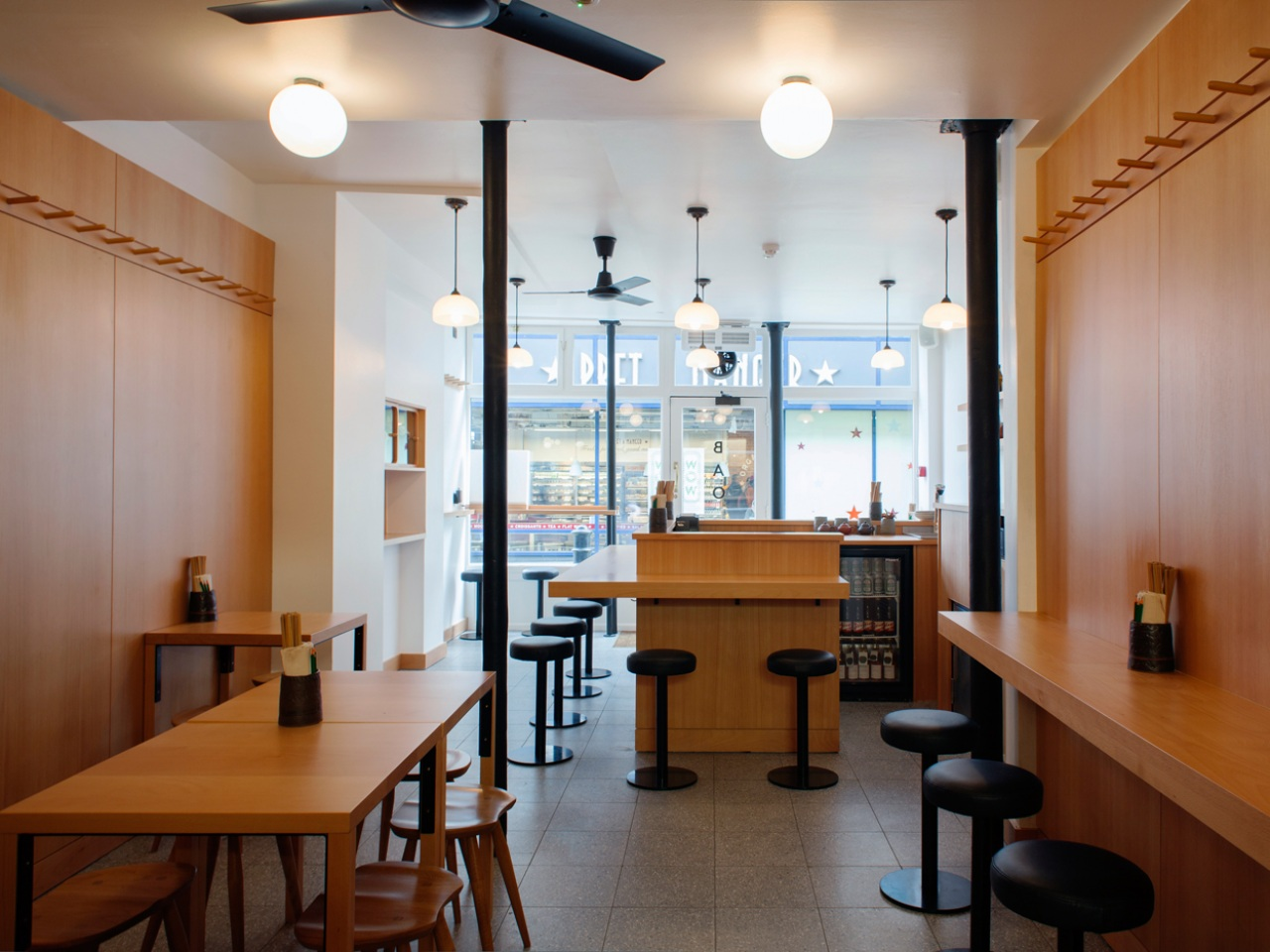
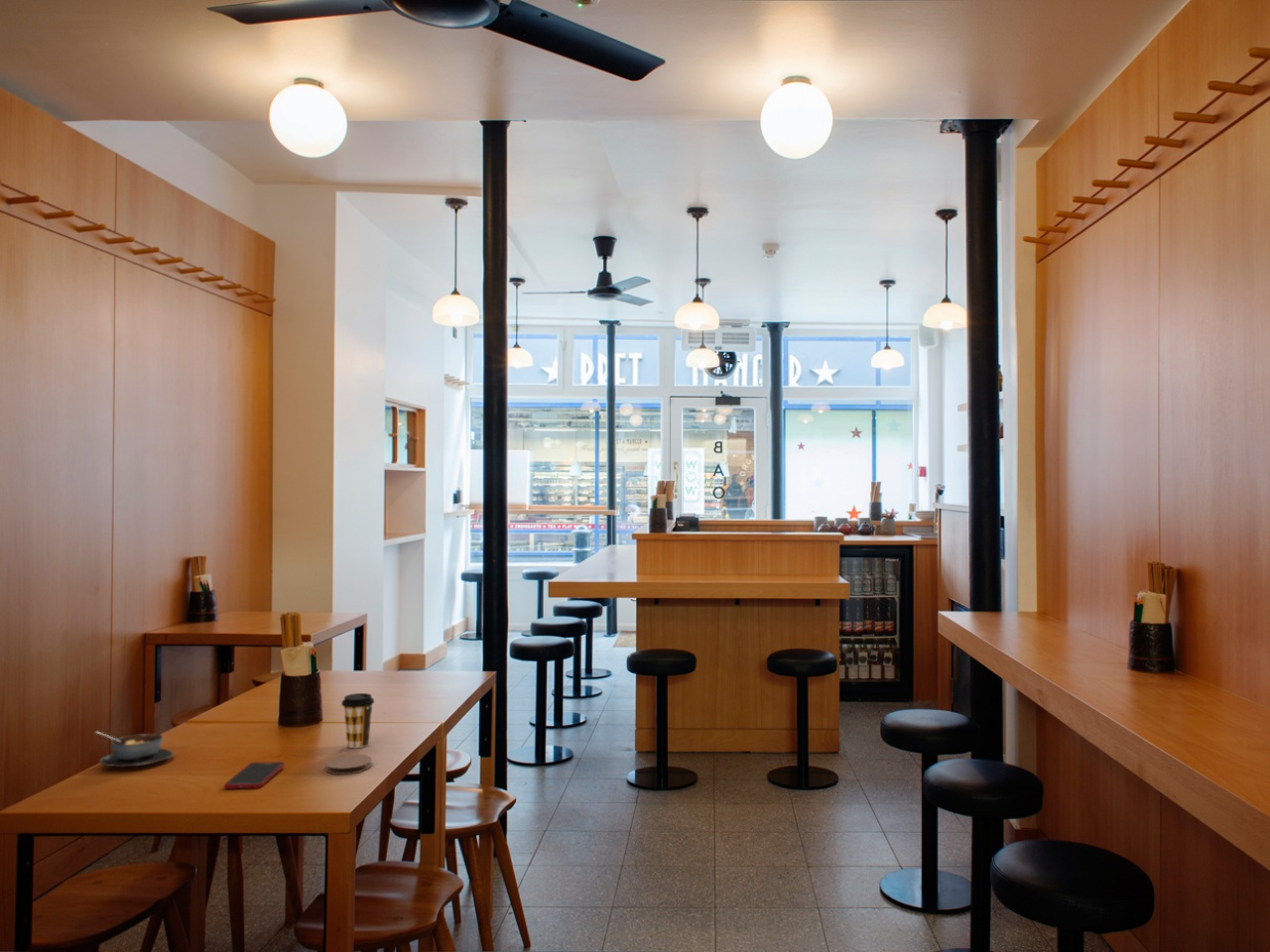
+ soup bowl (135, 746)
+ coaster (348, 764)
+ coffee cup (357, 720)
+ cell phone (255, 774)
